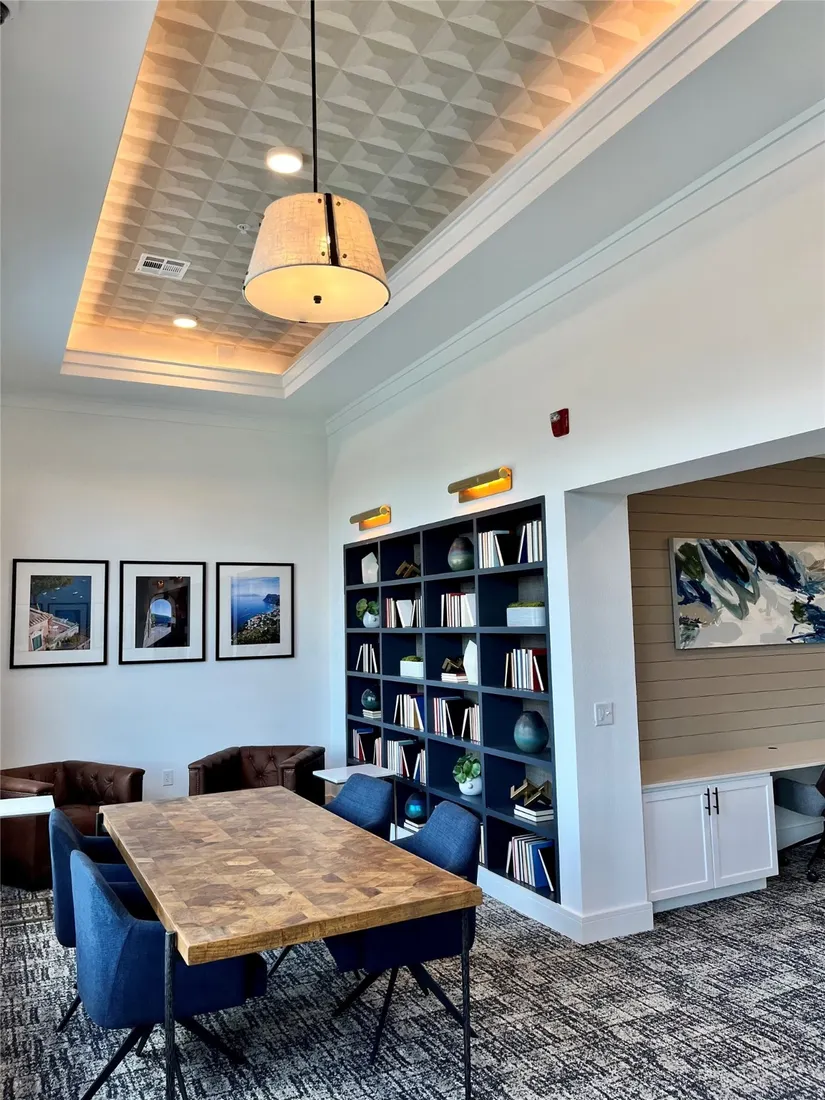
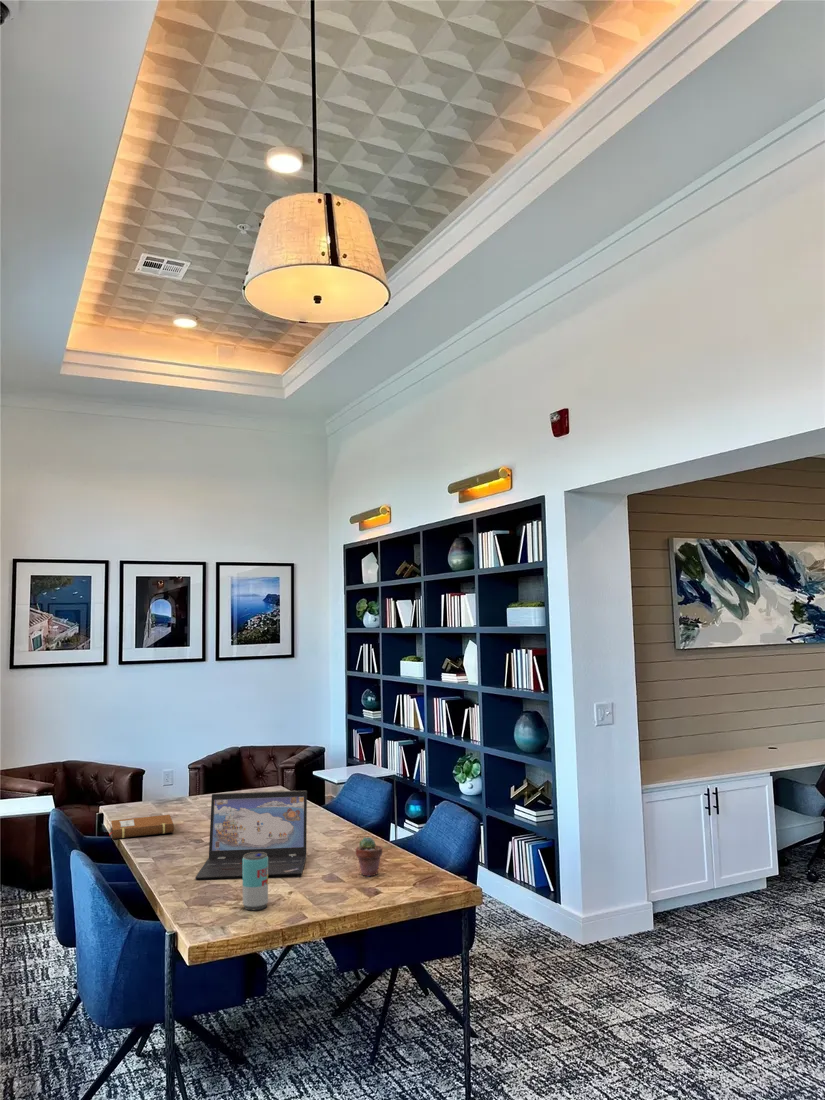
+ beverage can (255, 880)
+ potted succulent (369, 855)
+ notebook (140, 826)
+ laptop (254, 832)
